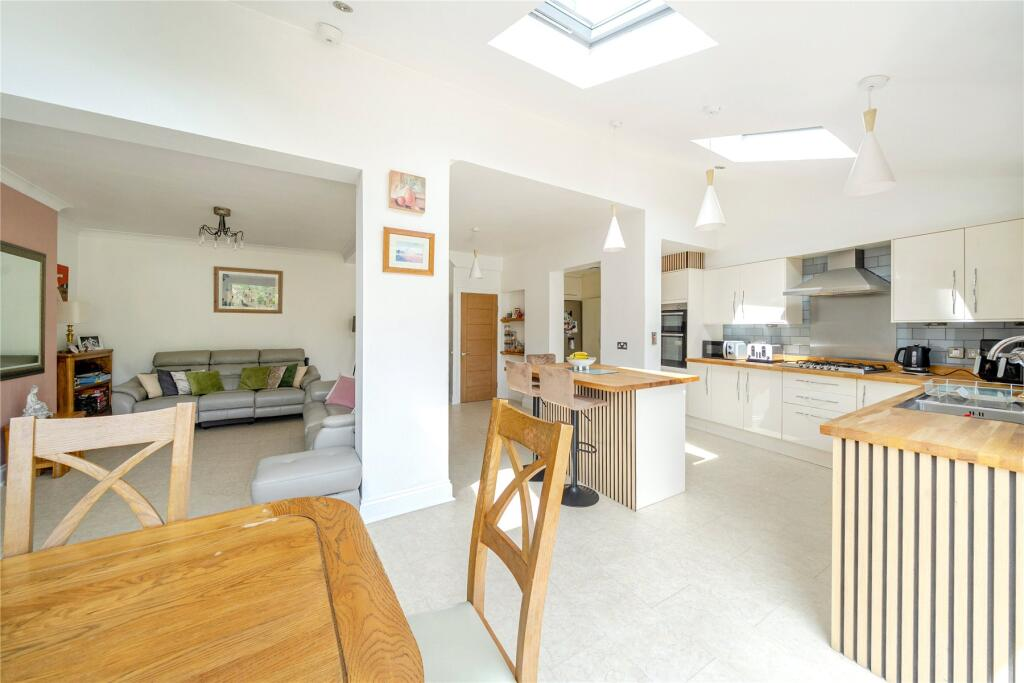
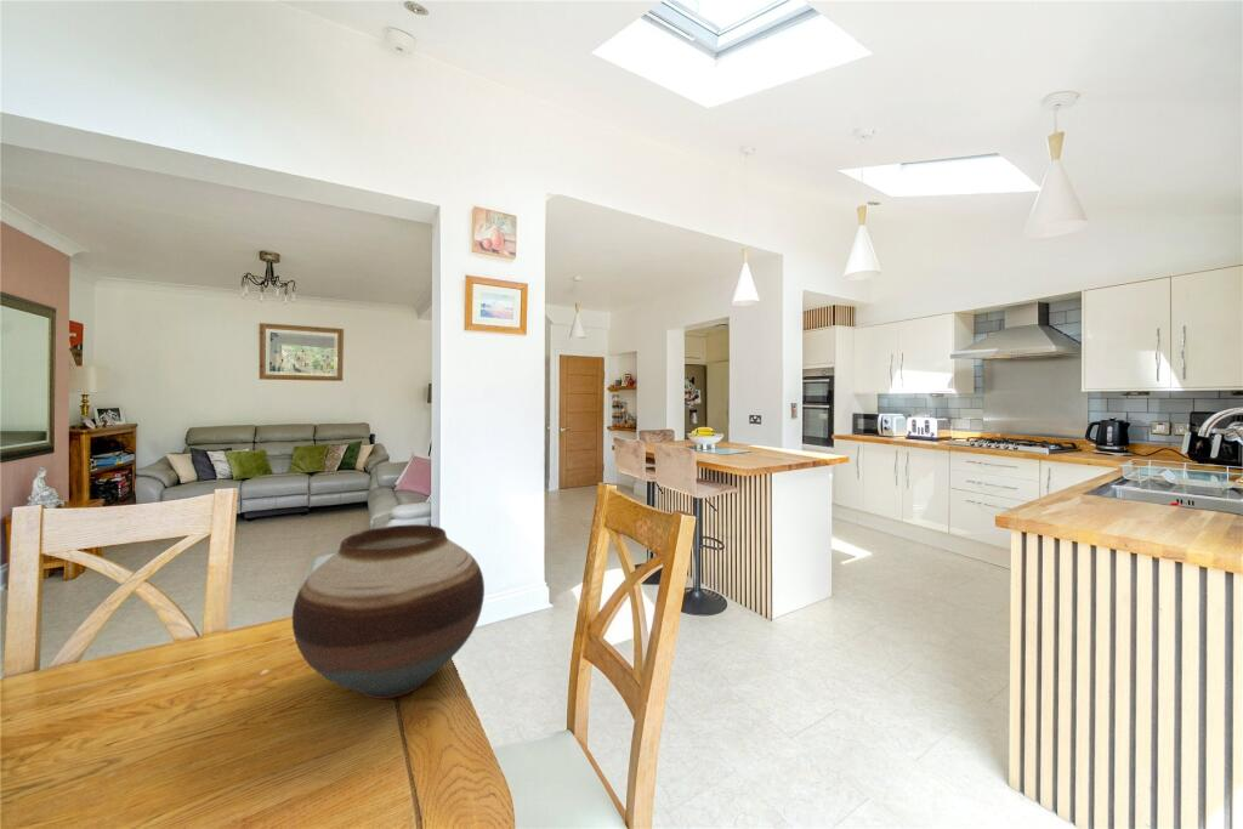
+ vase (396, 607)
